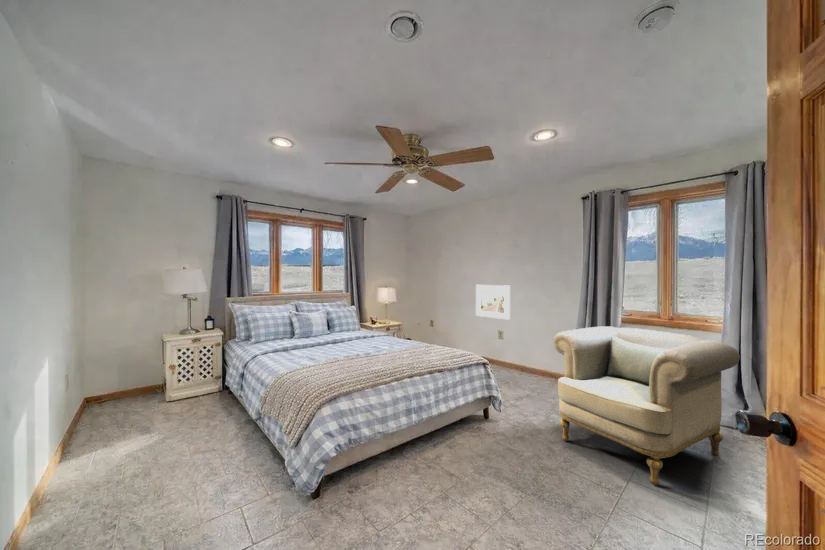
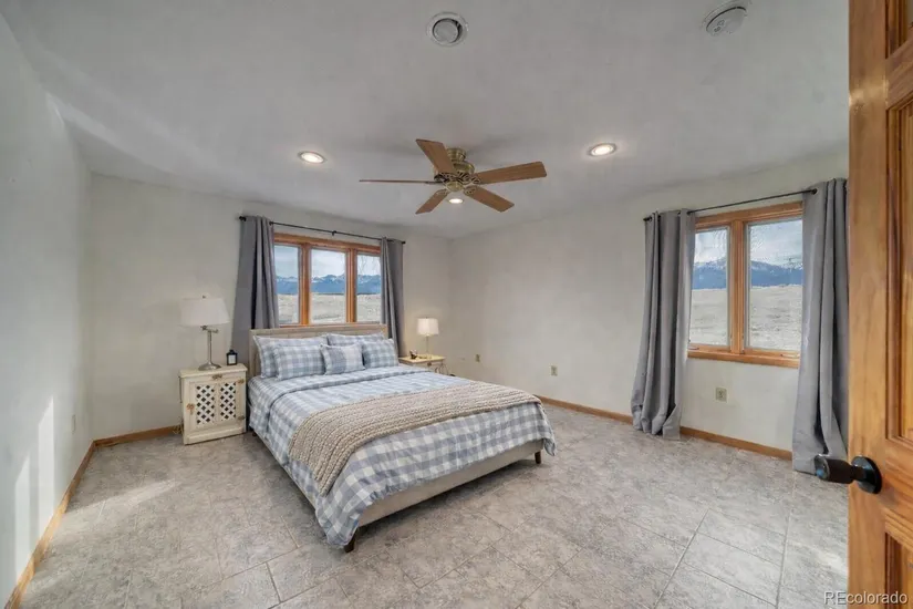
- armchair (632, 390)
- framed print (492, 301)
